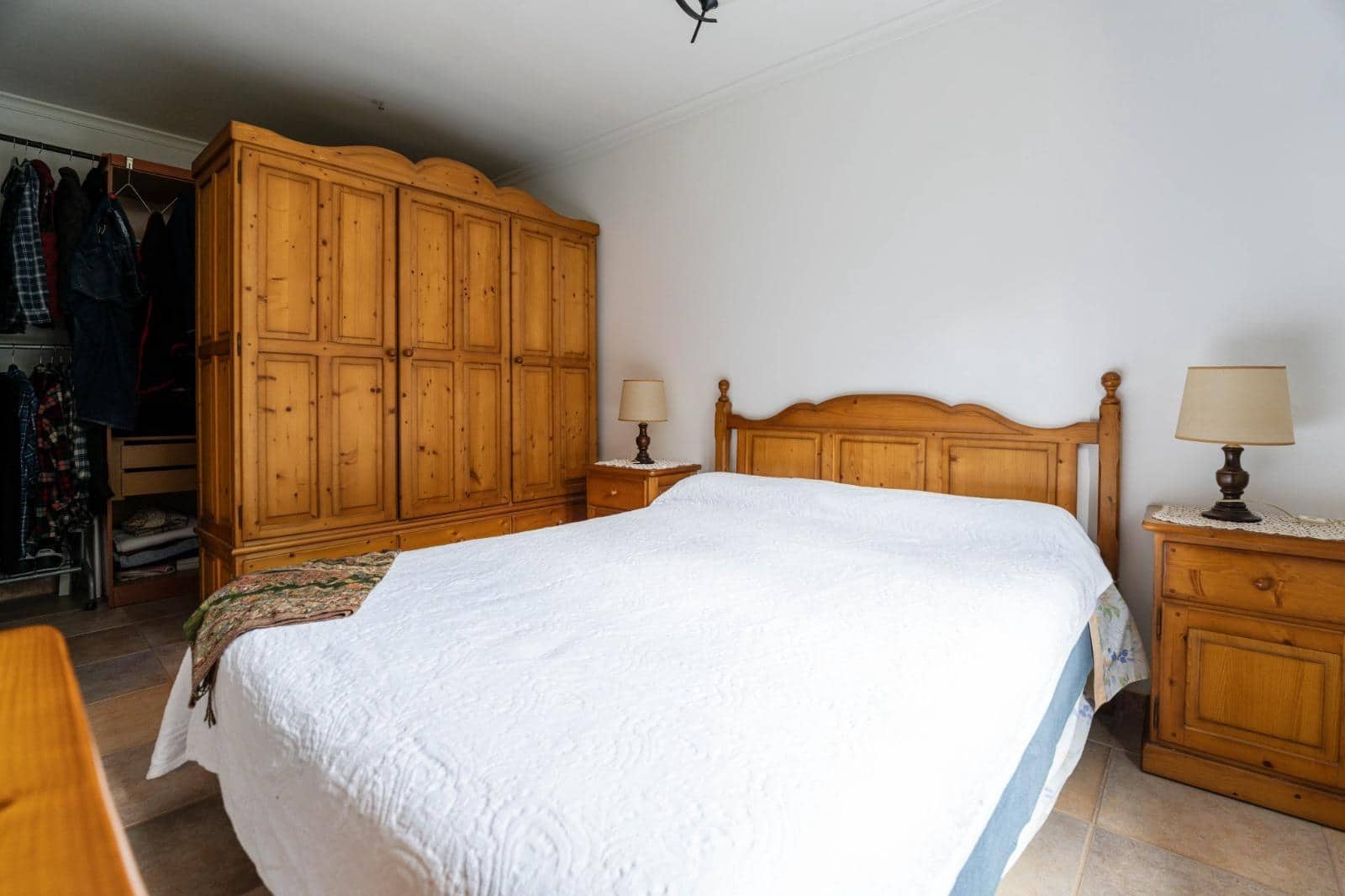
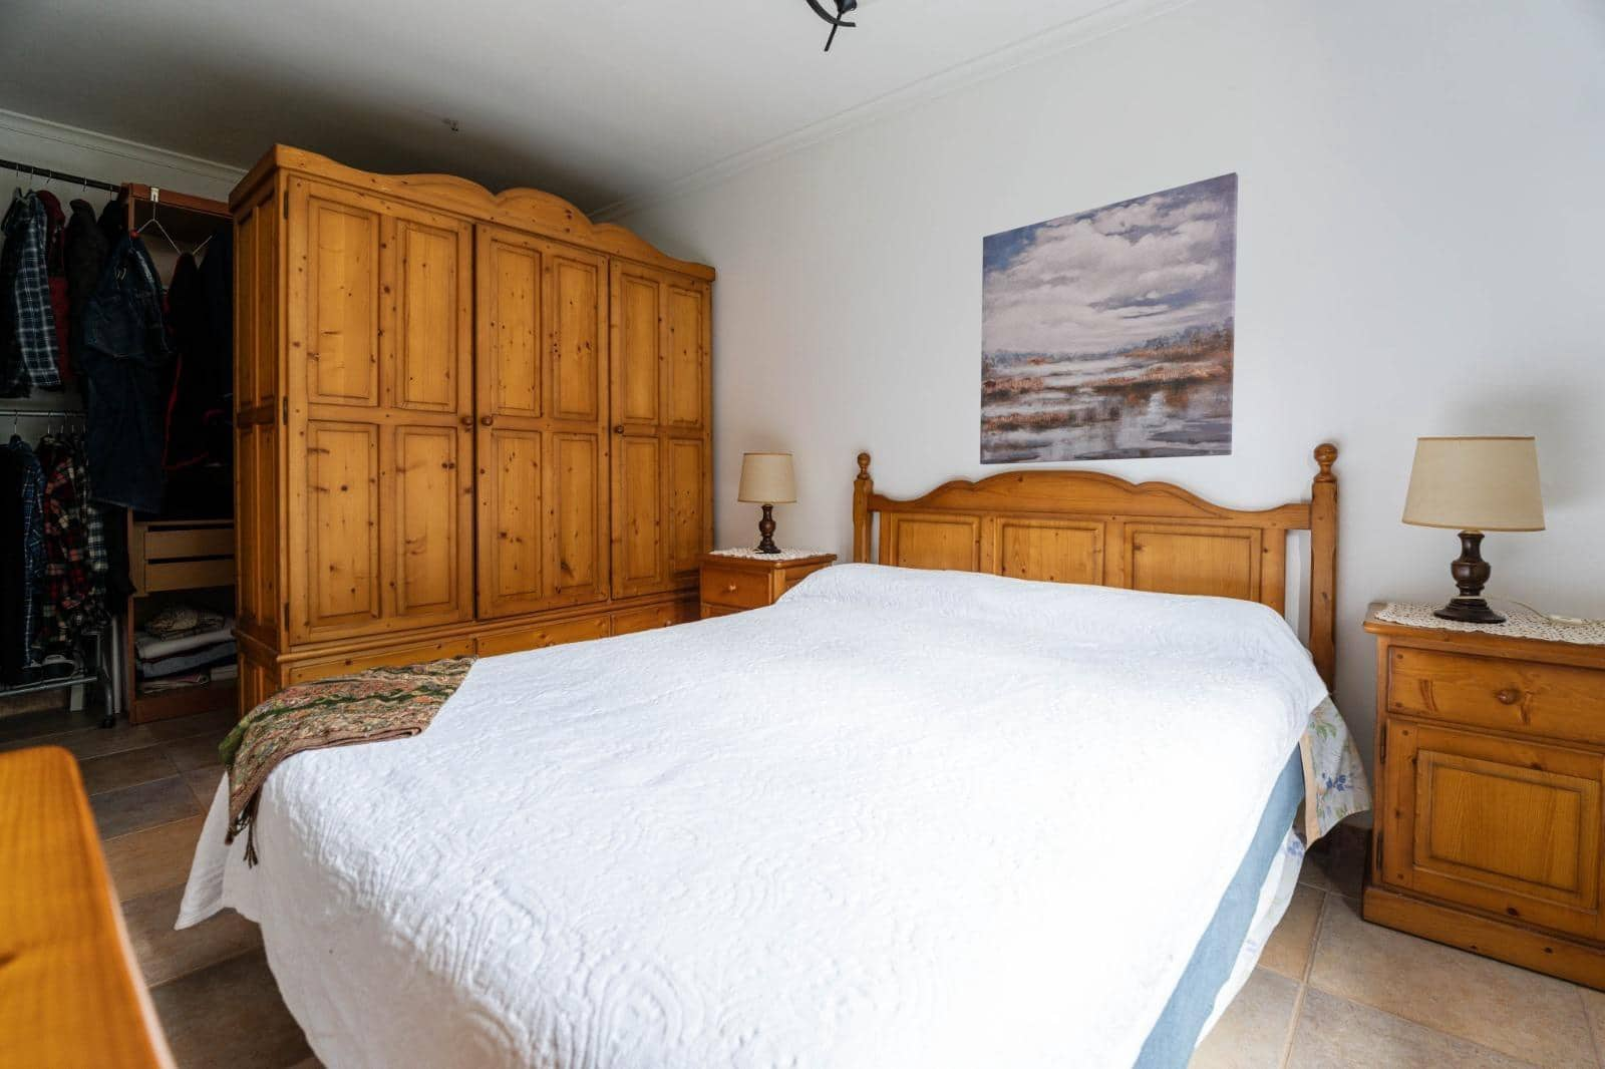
+ wall art (1094, 335)
